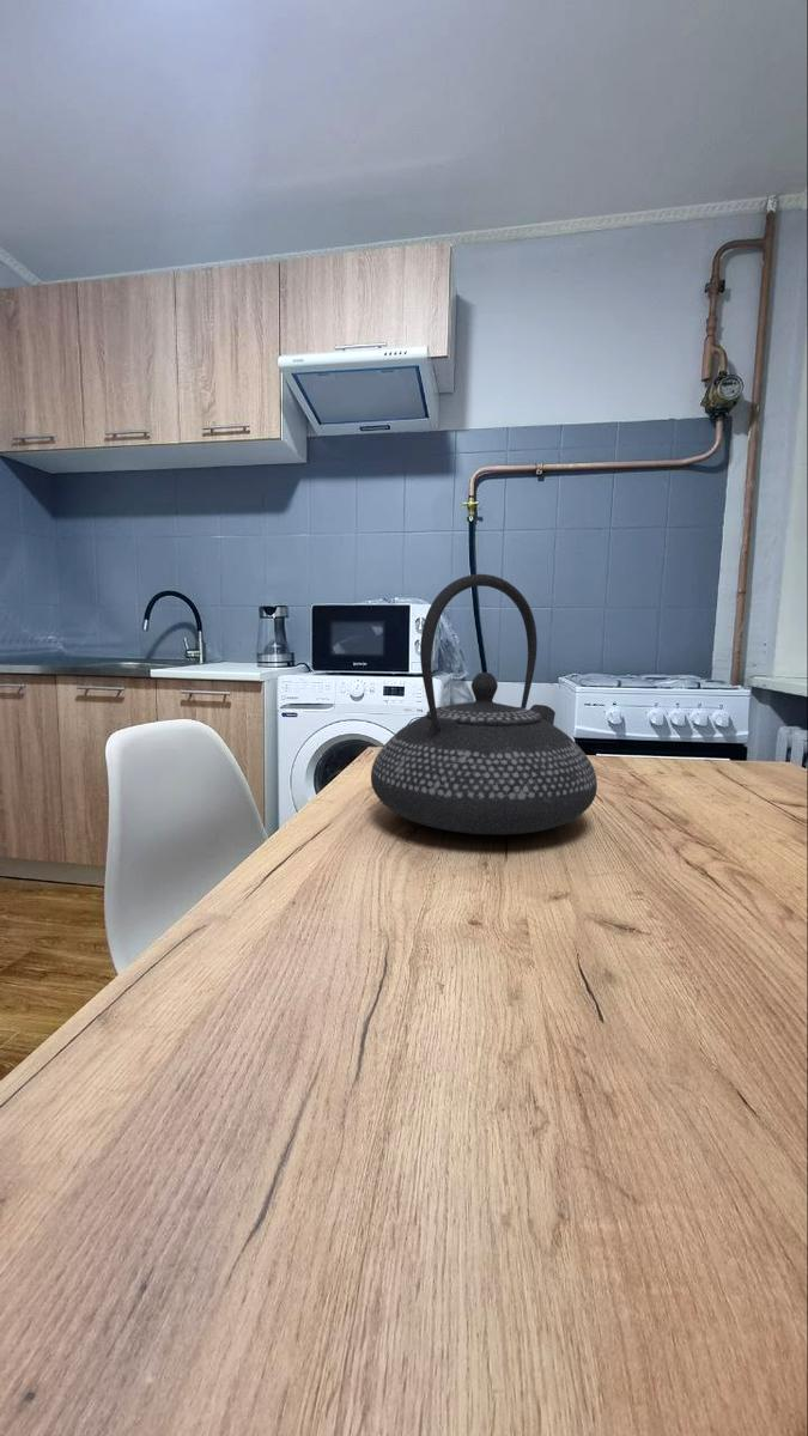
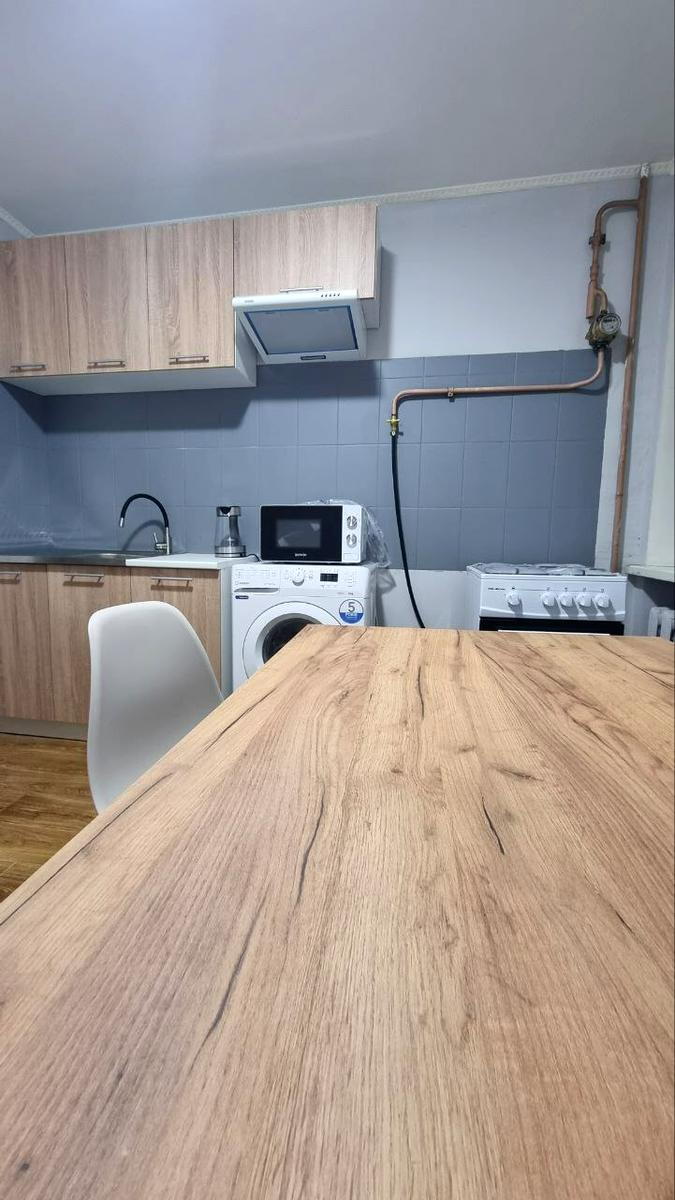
- teapot (492, 698)
